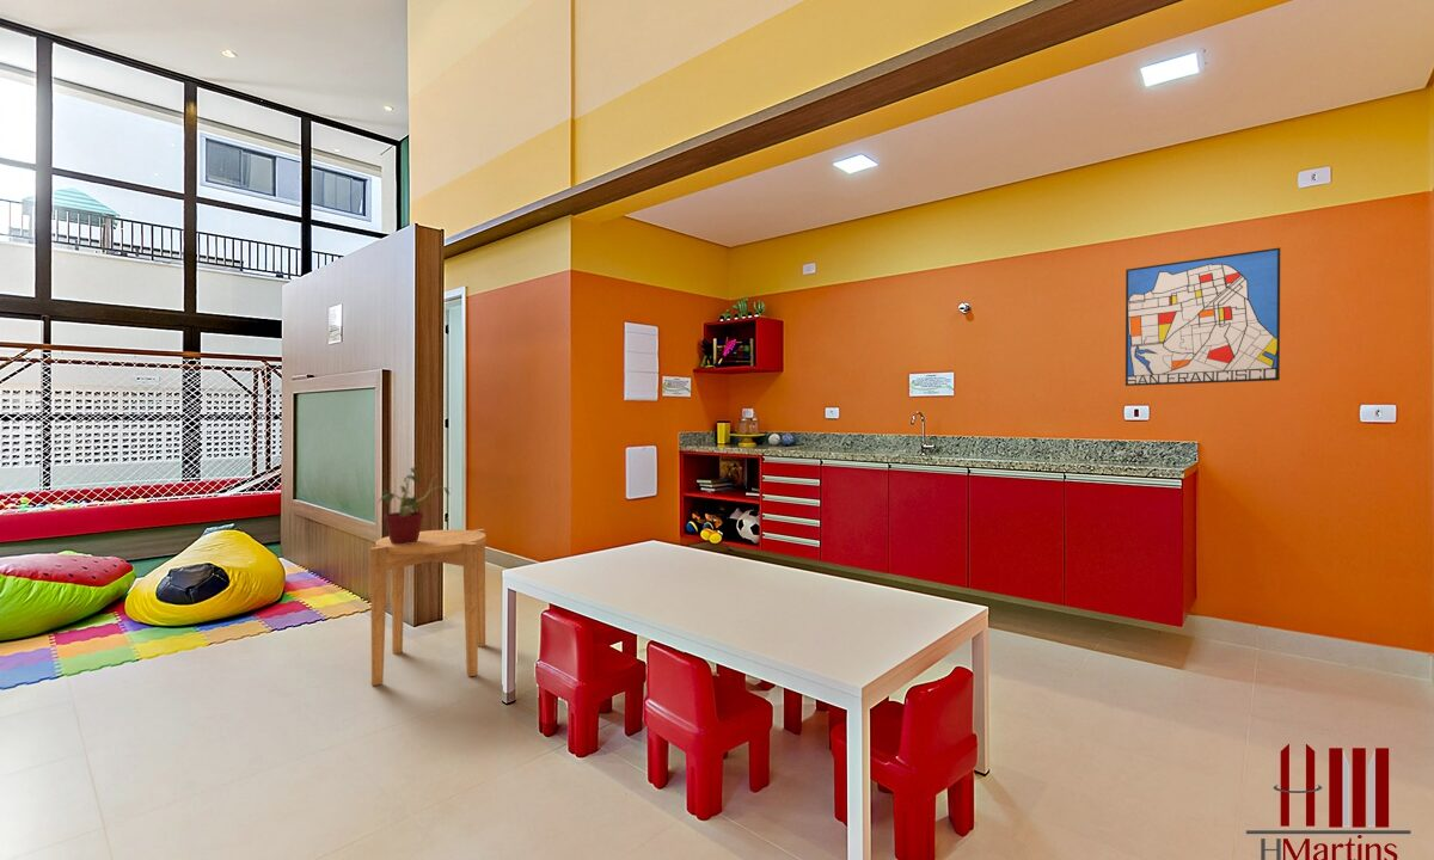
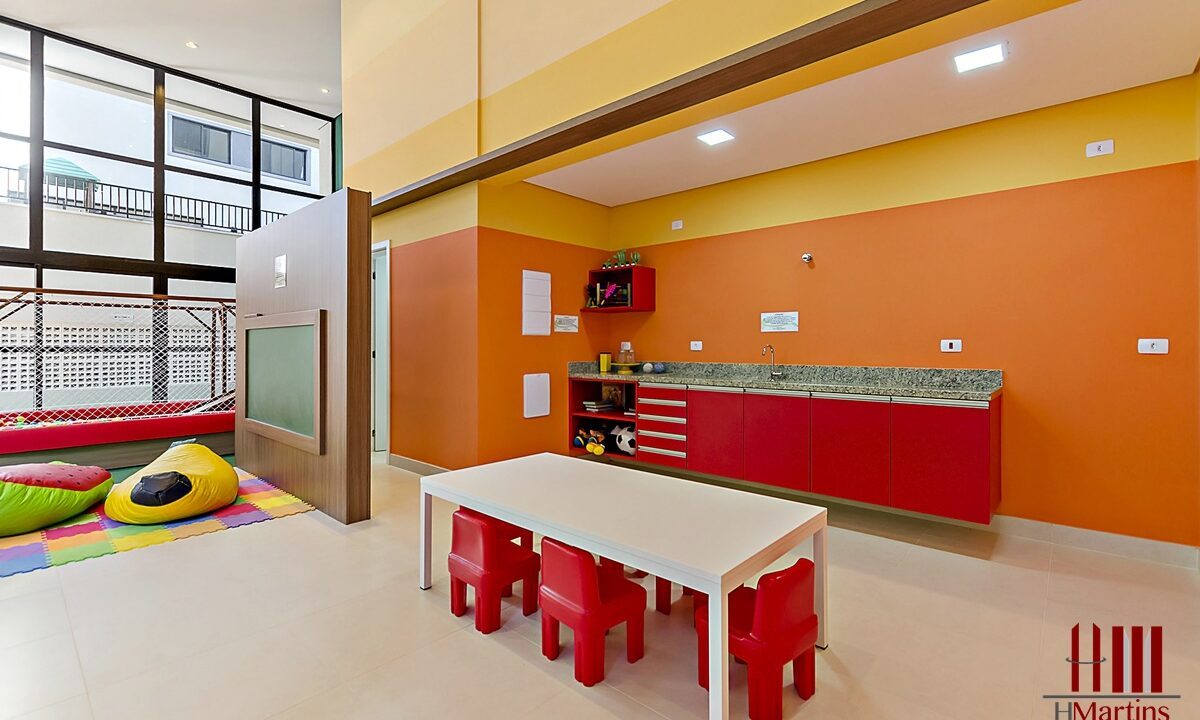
- potted plant (417, 504)
- wall art (1197, 321)
- side table (403, 600)
